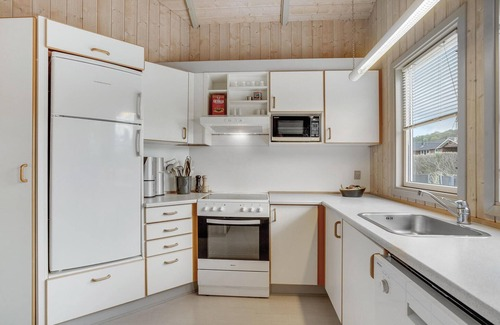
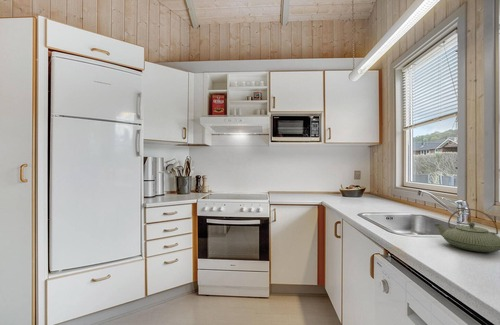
+ teapot (467, 227)
